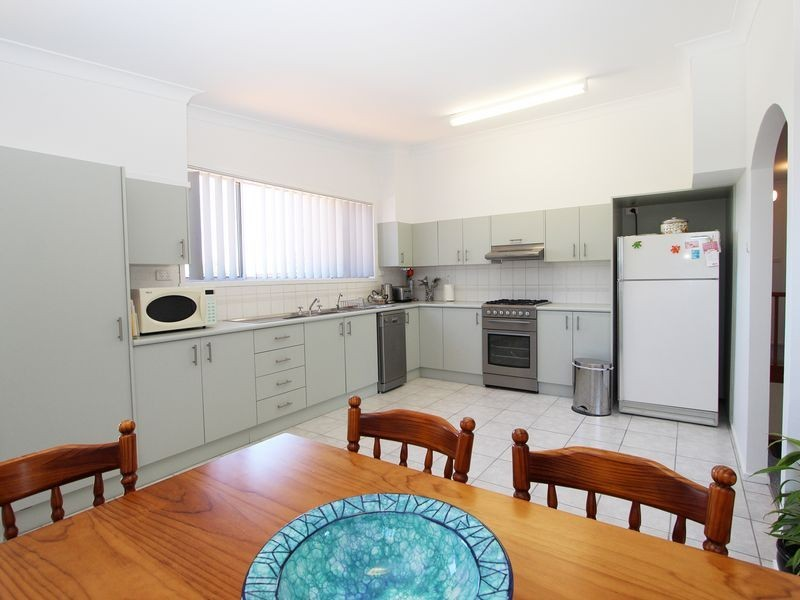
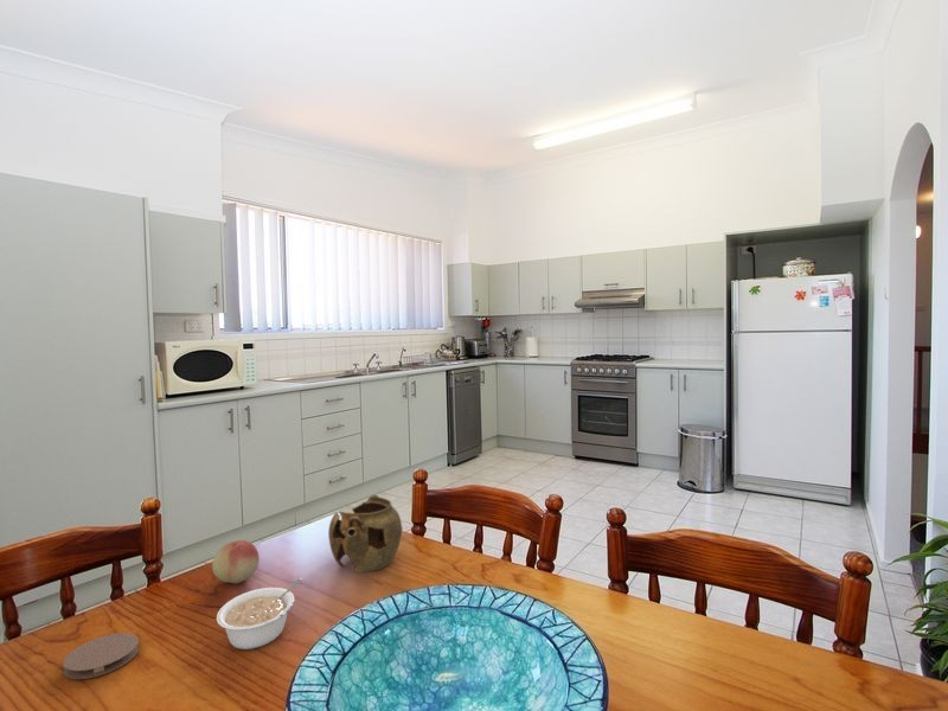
+ legume (258, 615)
+ coaster (102, 654)
+ teapot (360, 536)
+ fruit (235, 562)
